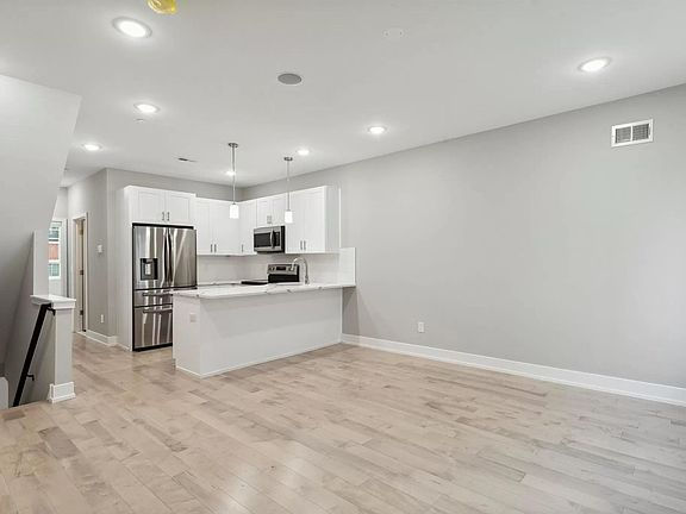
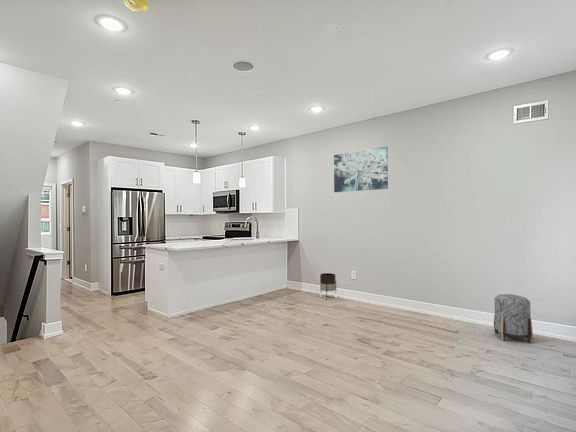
+ planter (327, 286)
+ wall art (359, 170)
+ stool (512, 316)
